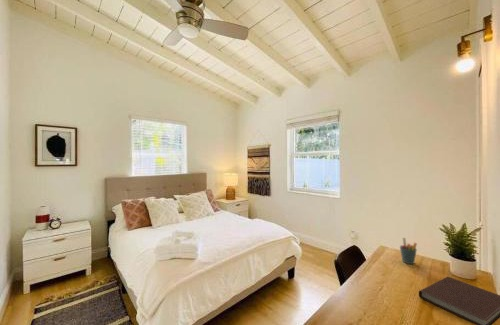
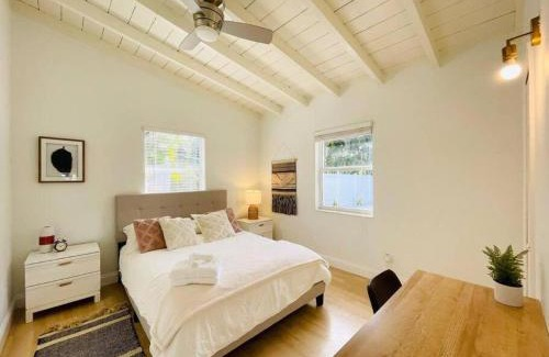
- notebook (463, 298)
- pen holder (408, 251)
